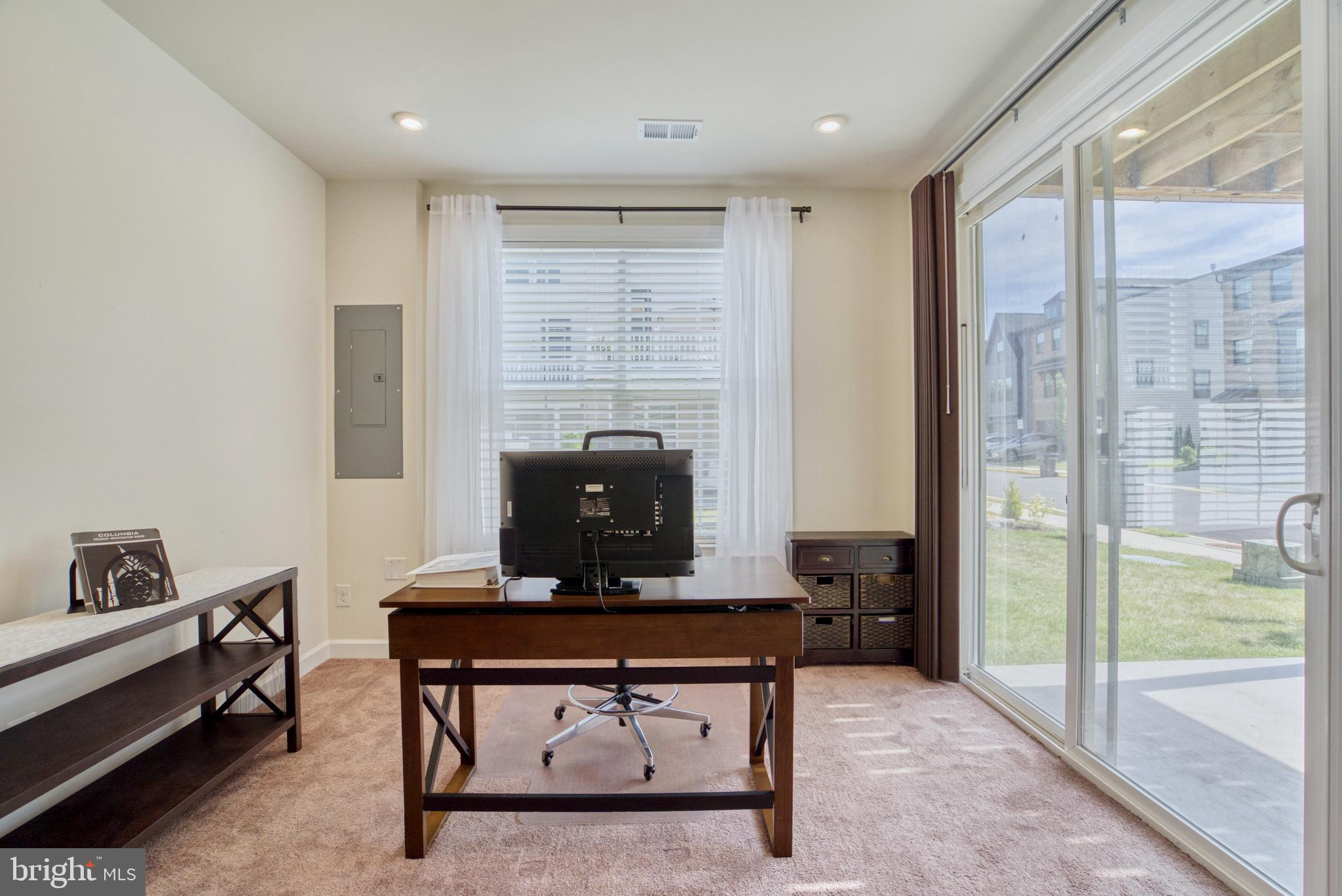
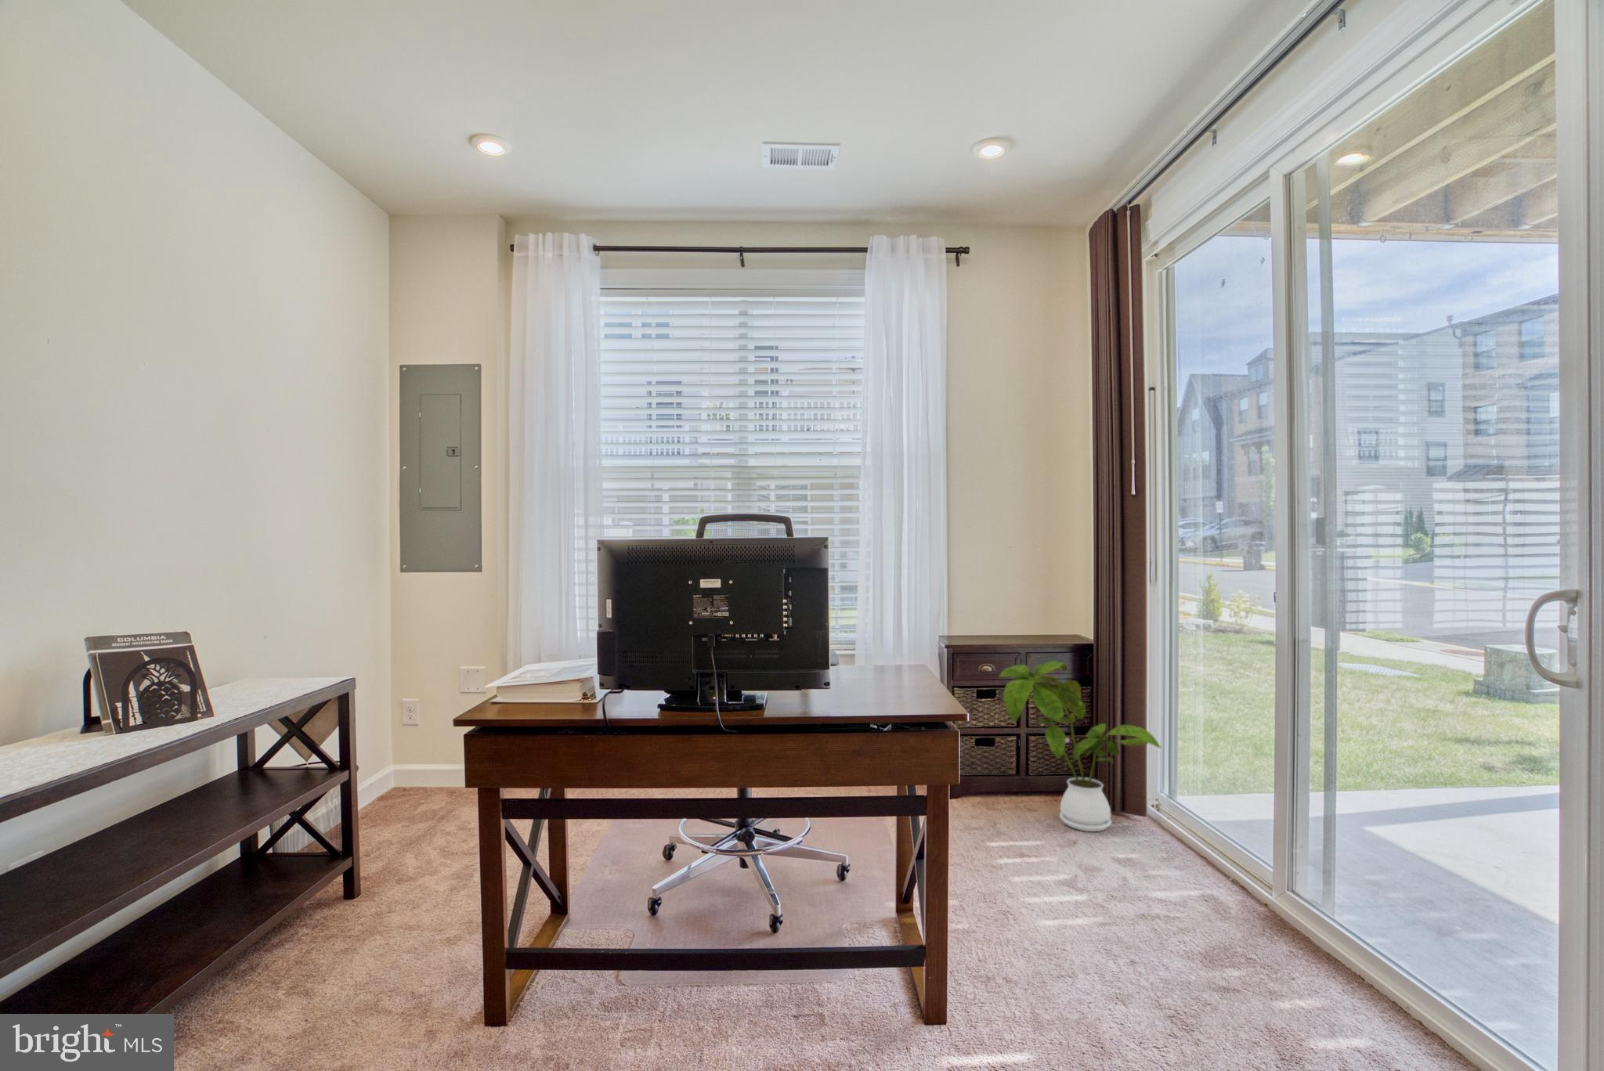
+ house plant (1065, 745)
